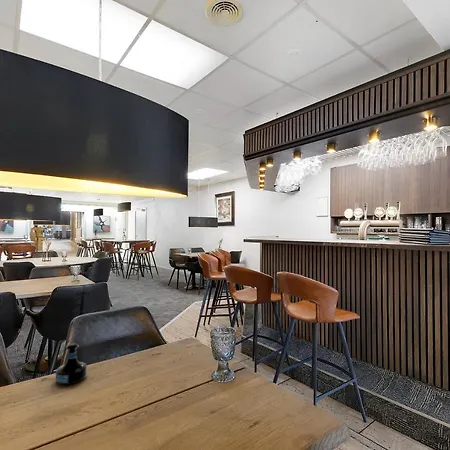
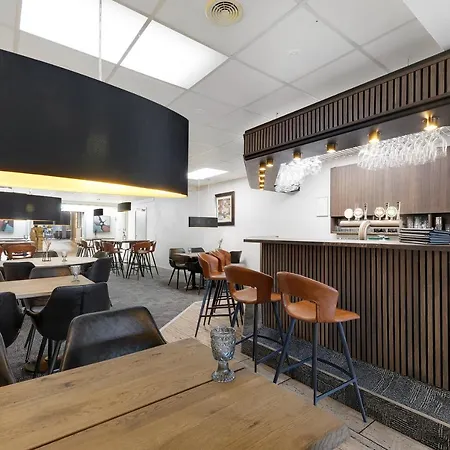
- tequila bottle (71, 361)
